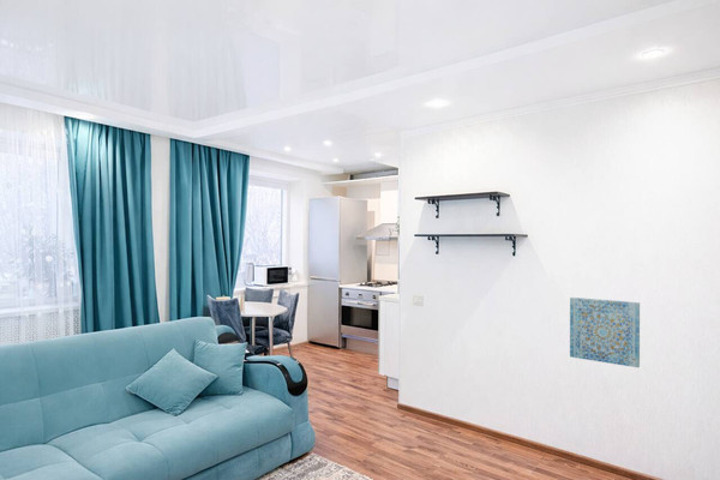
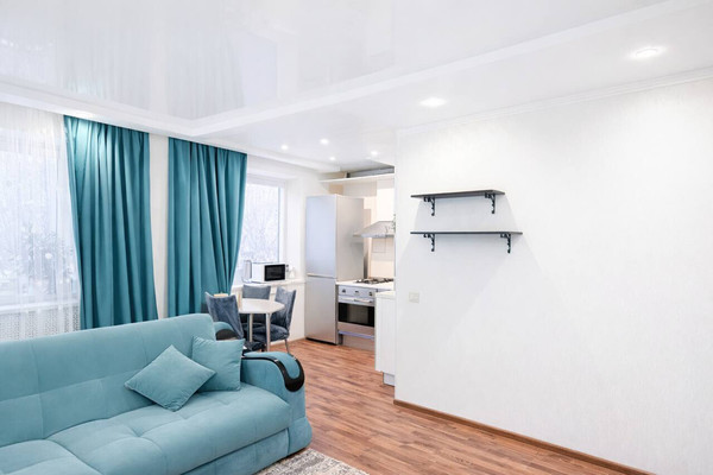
- wall art (602, 330)
